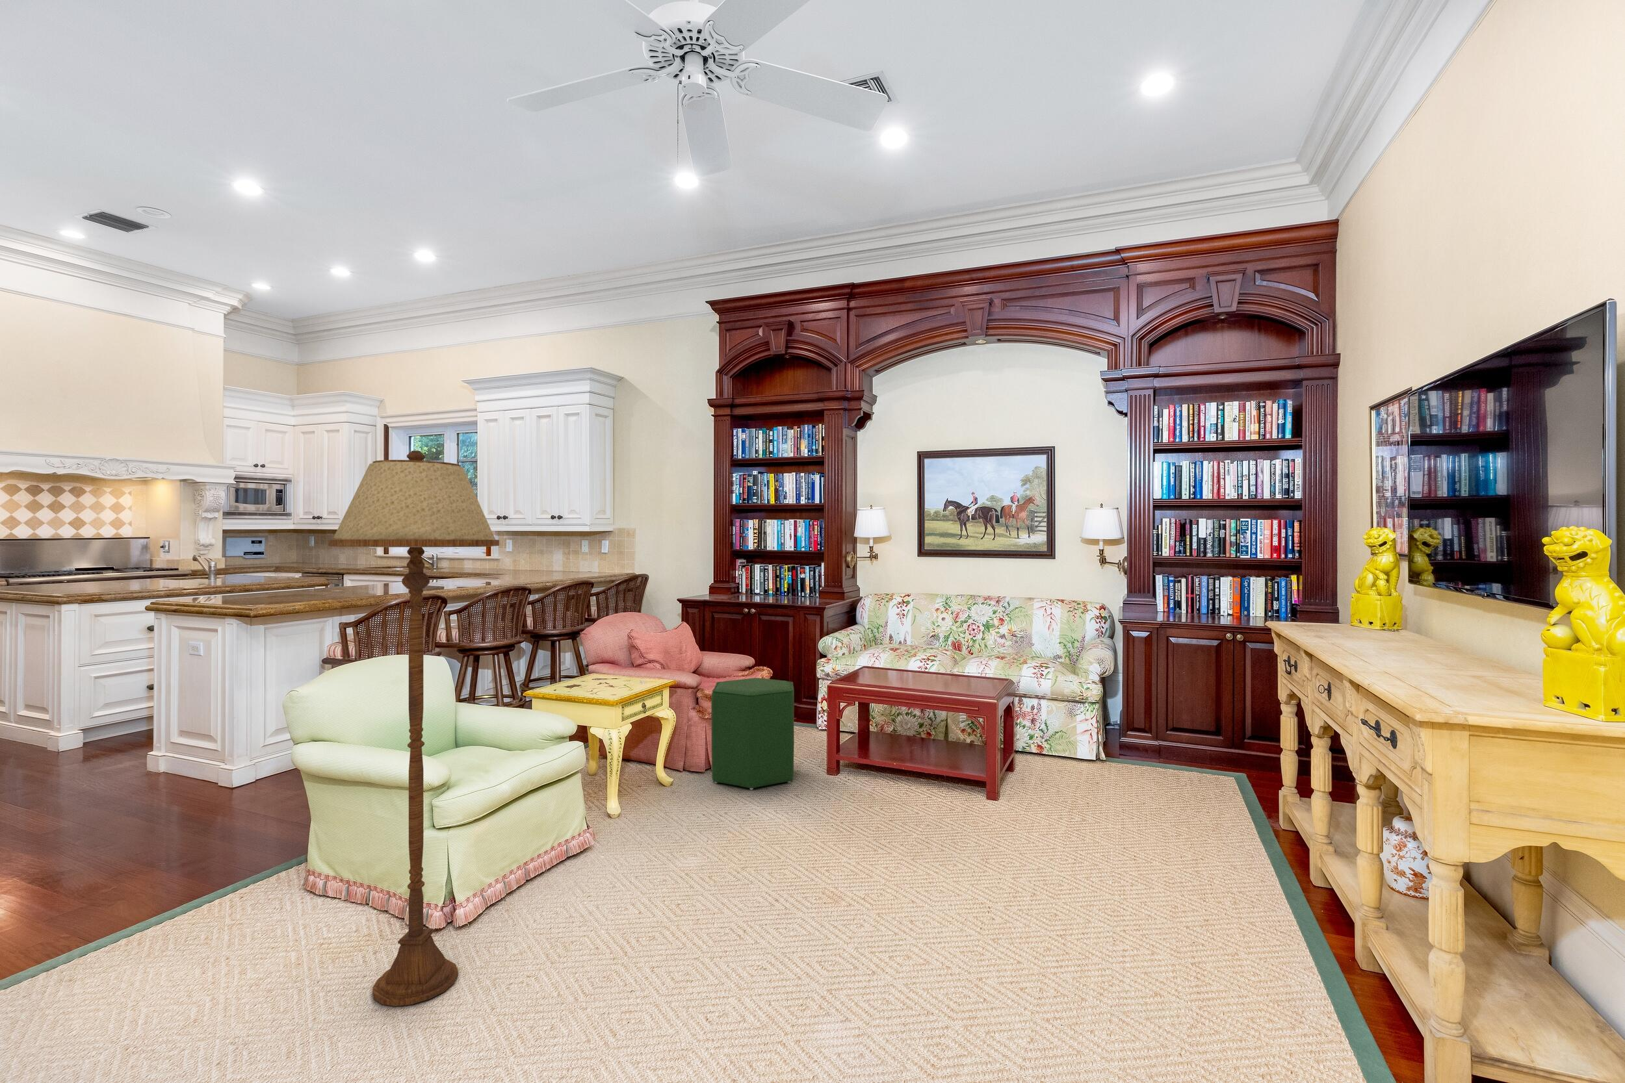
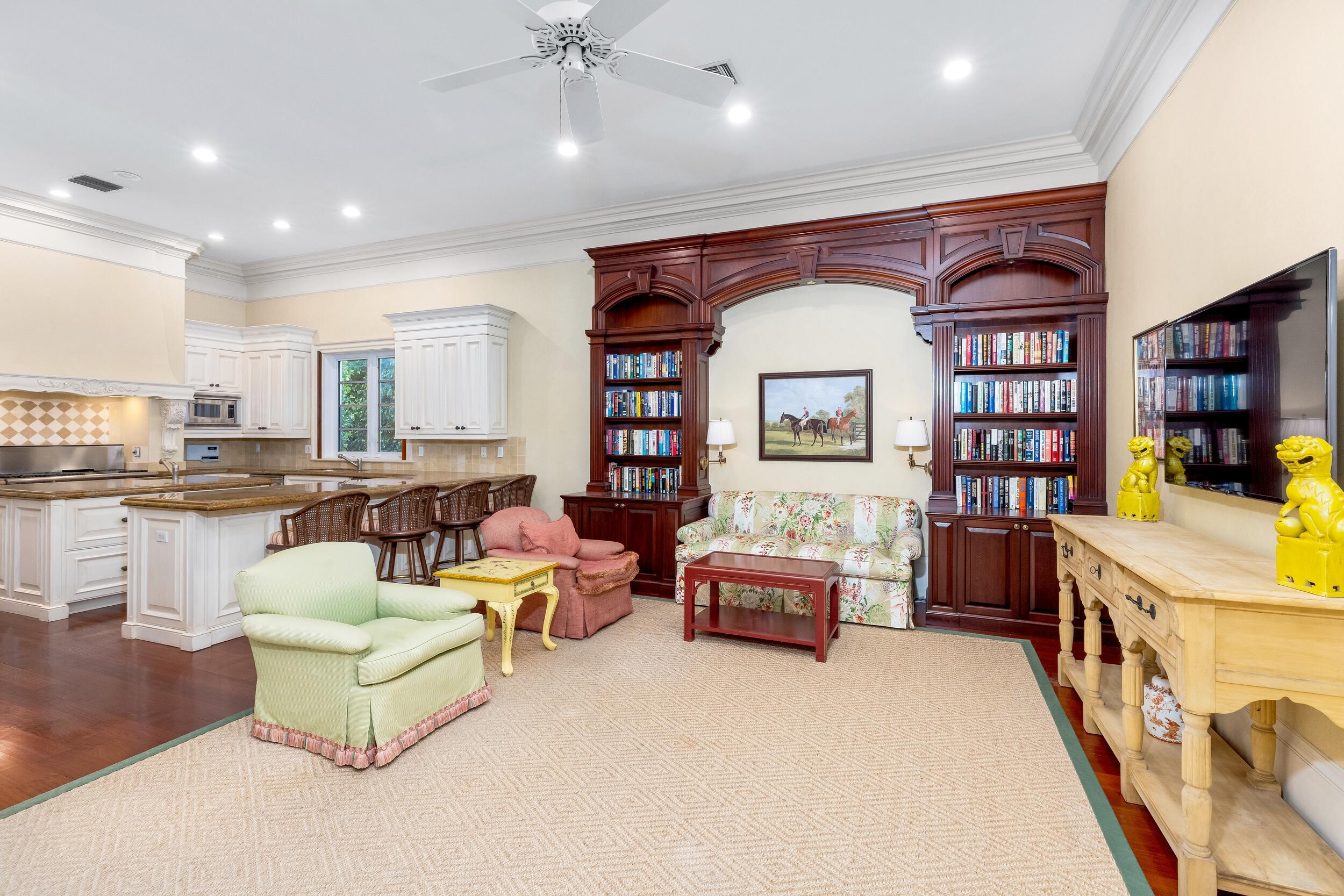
- floor lamp (417, 717)
- ottoman (753, 730)
